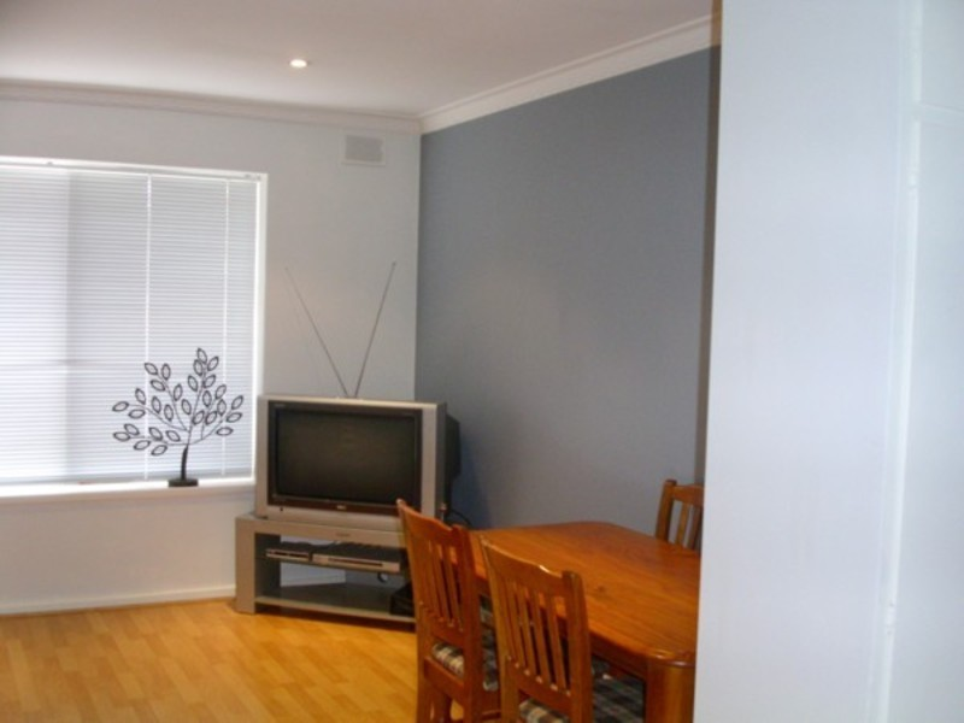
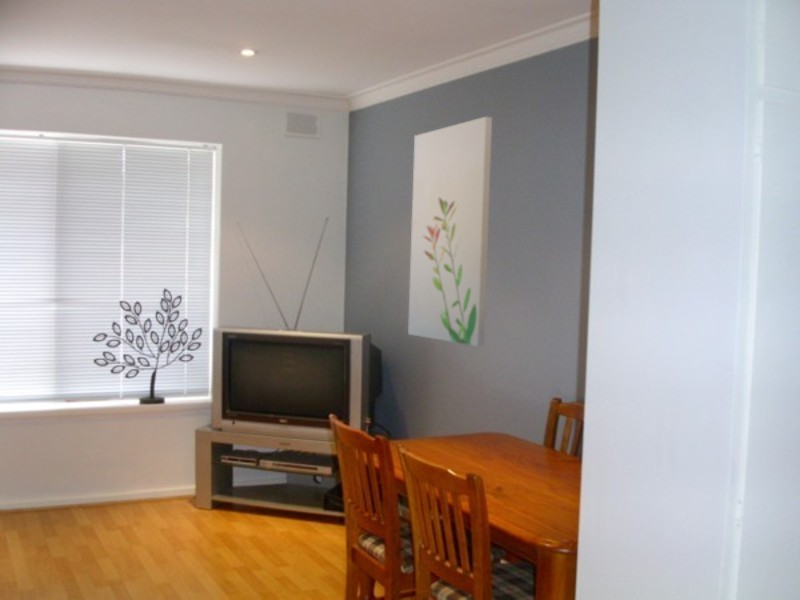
+ wall art (446, 233)
